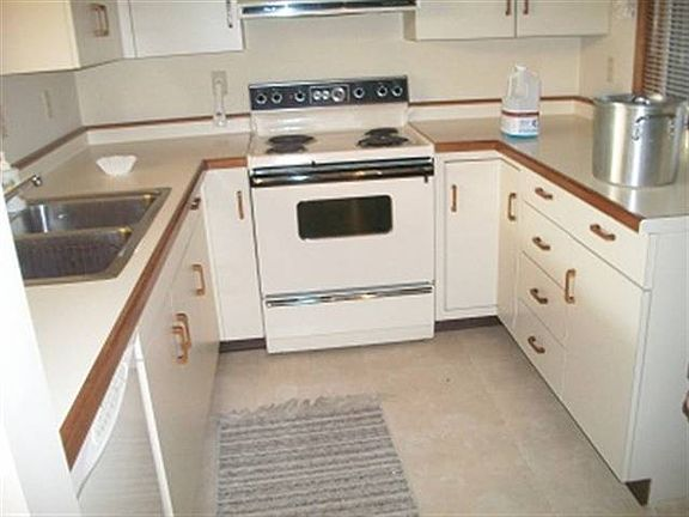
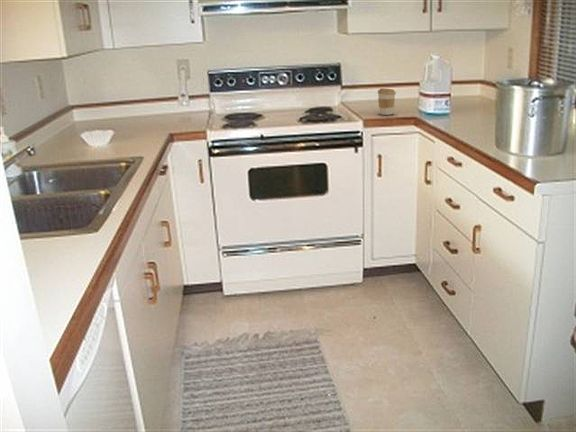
+ coffee cup (386, 101)
